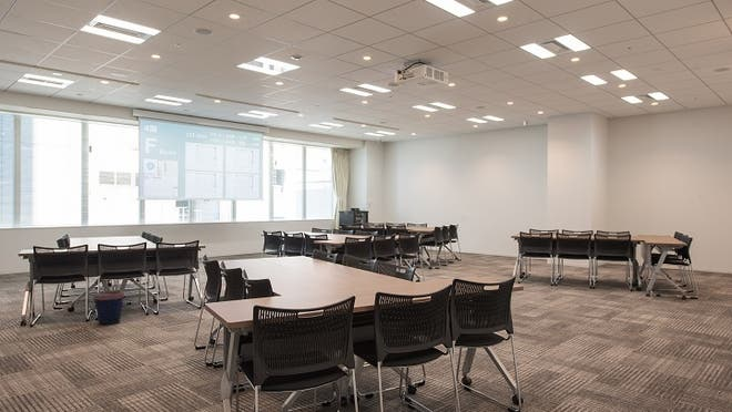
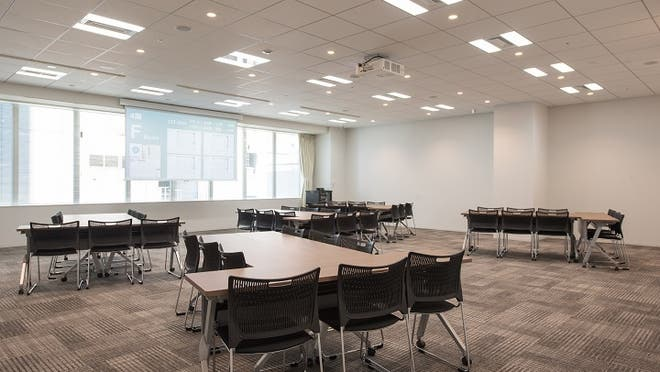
- coffee cup (109, 307)
